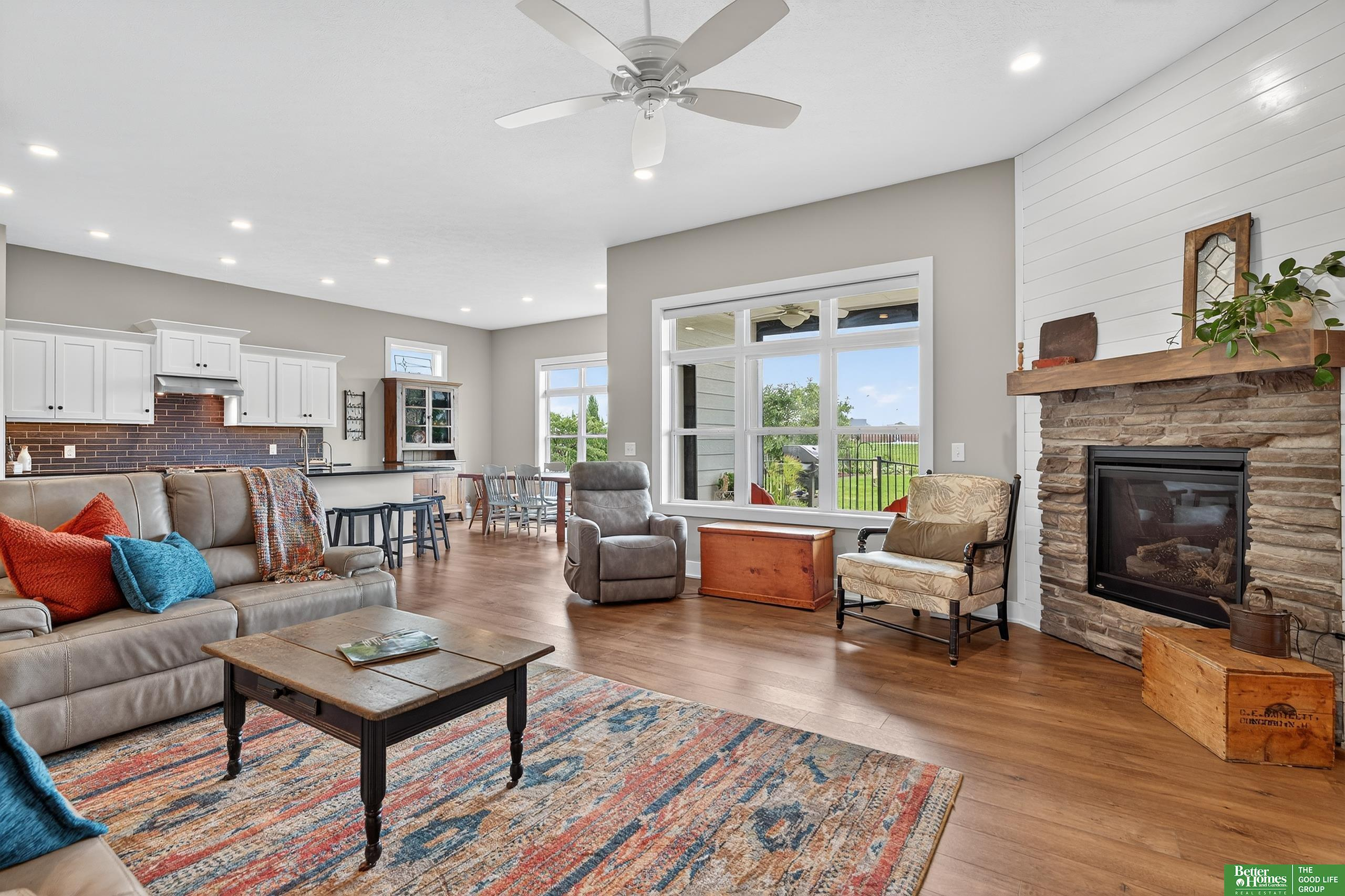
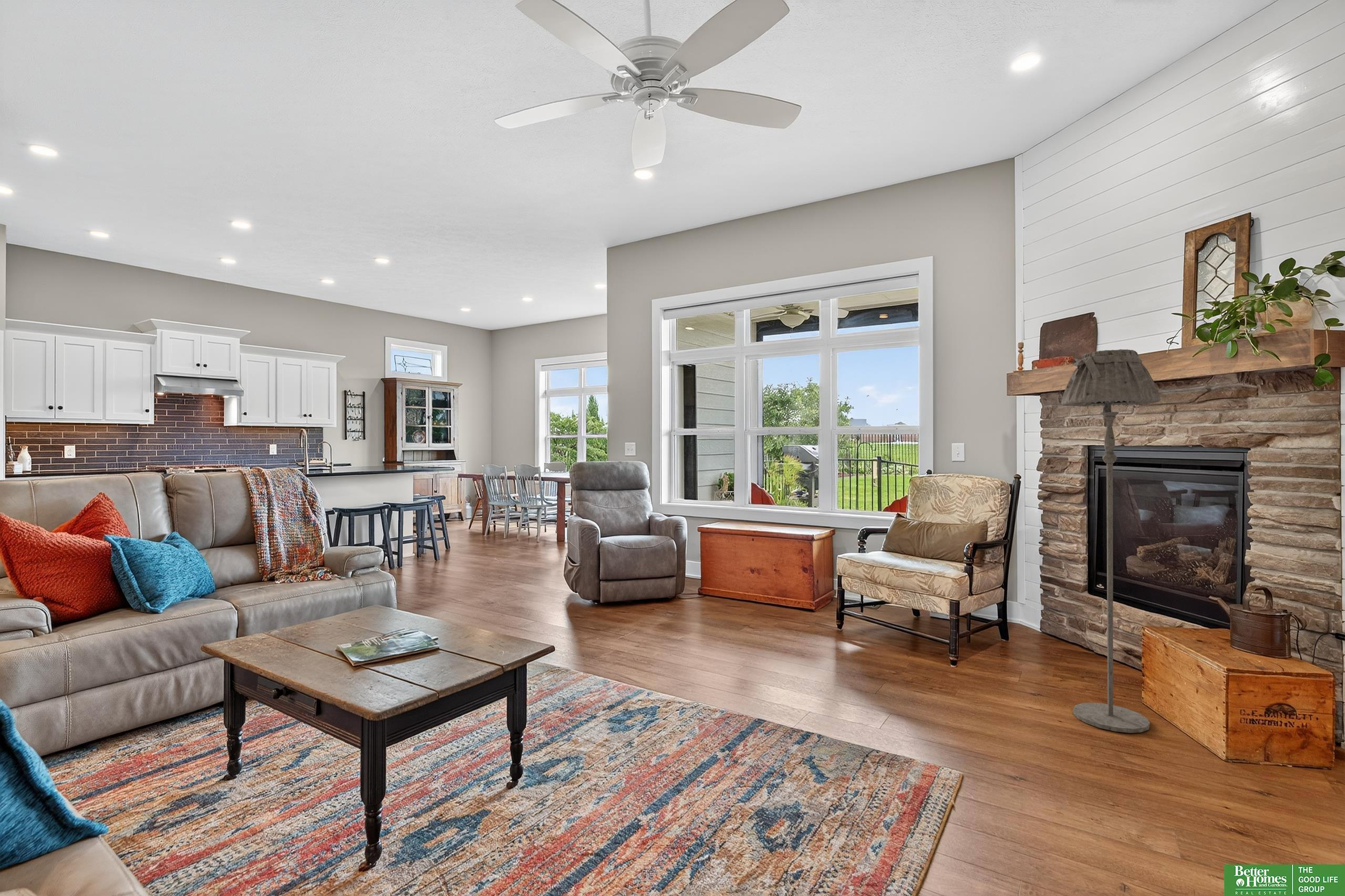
+ floor lamp (1110, 535)
